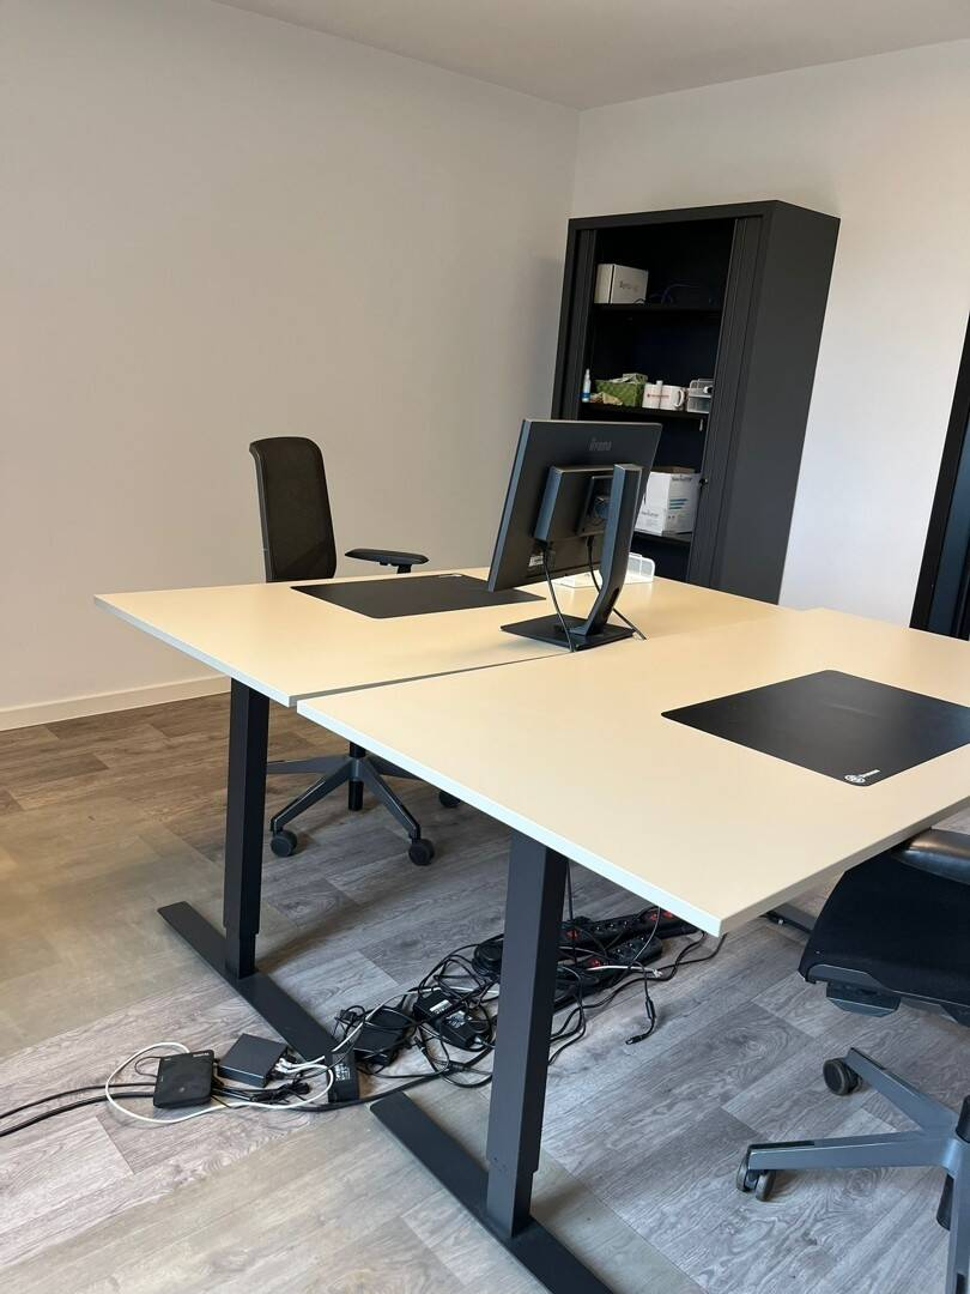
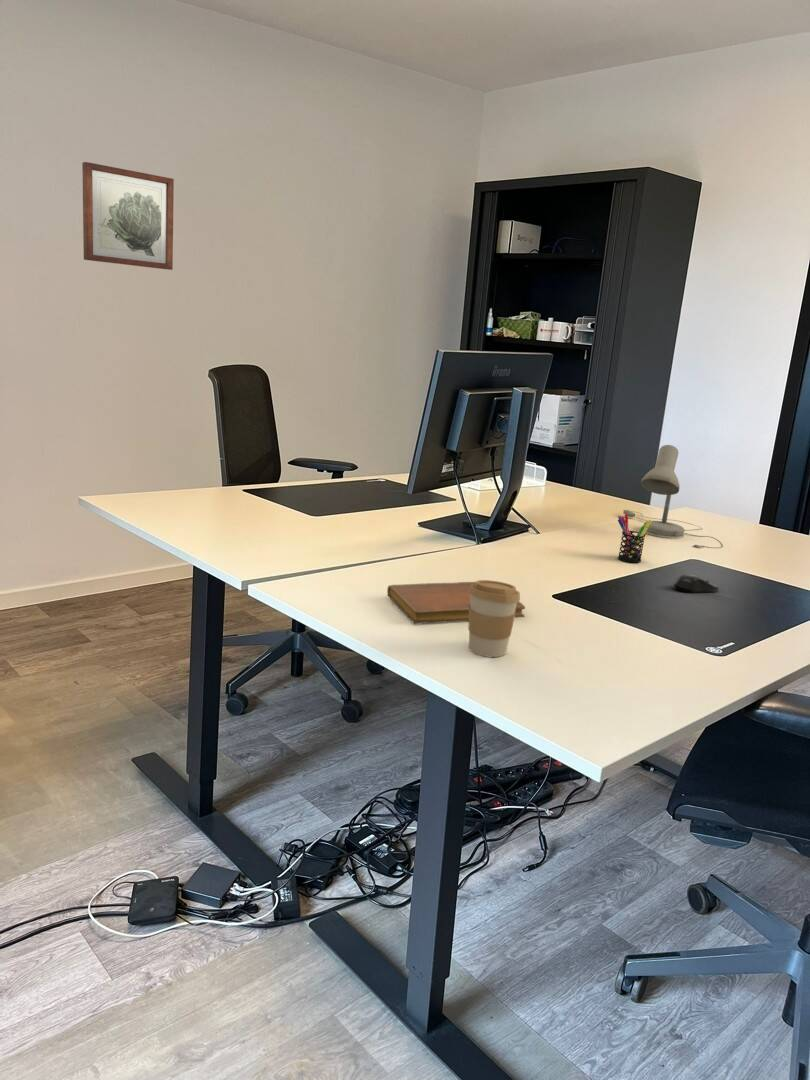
+ coffee cup (491, 616)
+ desk lamp (667, 486)
+ notebook (455, 600)
+ pen holder (633, 537)
+ computer mouse (696, 582)
+ wall art (129, 218)
